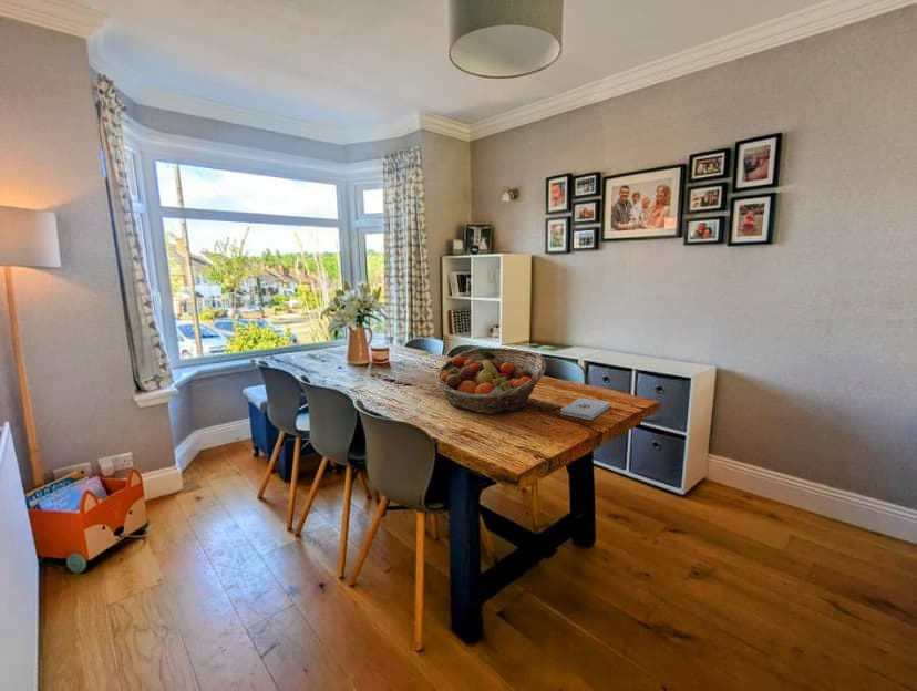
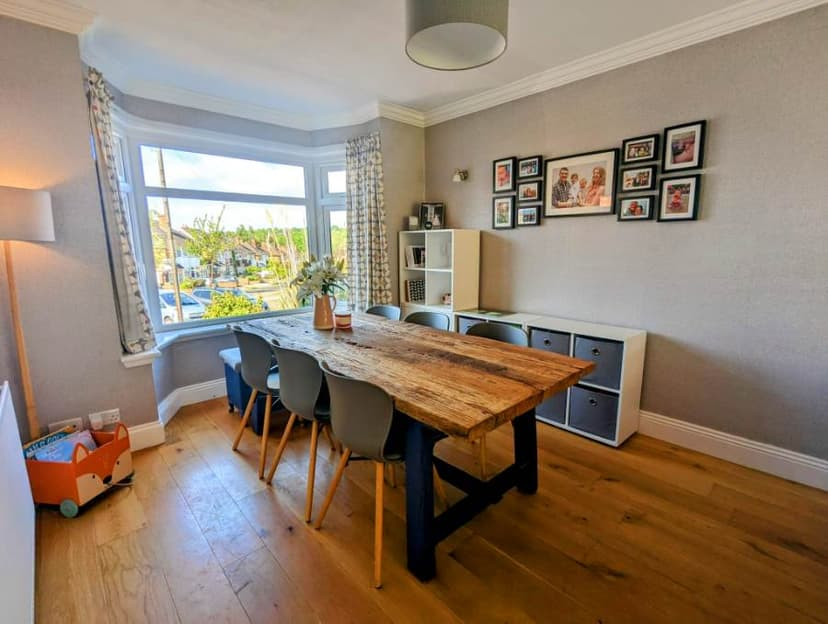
- fruit basket (488, 378)
- notepad (585, 408)
